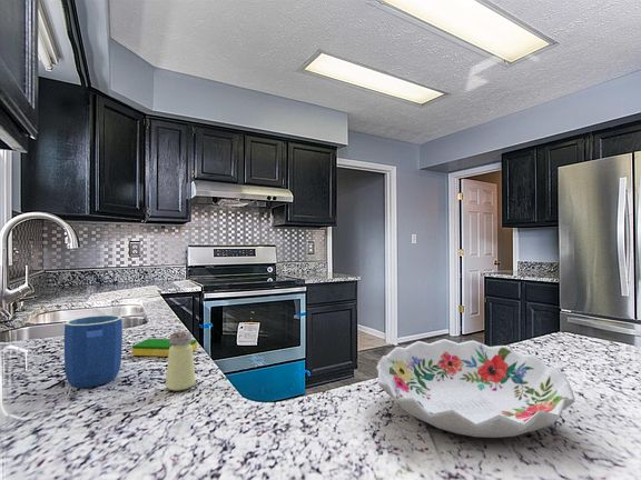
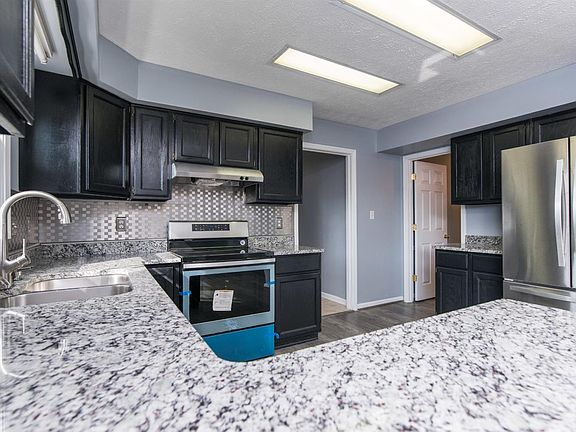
- dish sponge (165, 347)
- mug (93, 350)
- decorative bowl (465, 384)
- saltshaker (180, 359)
